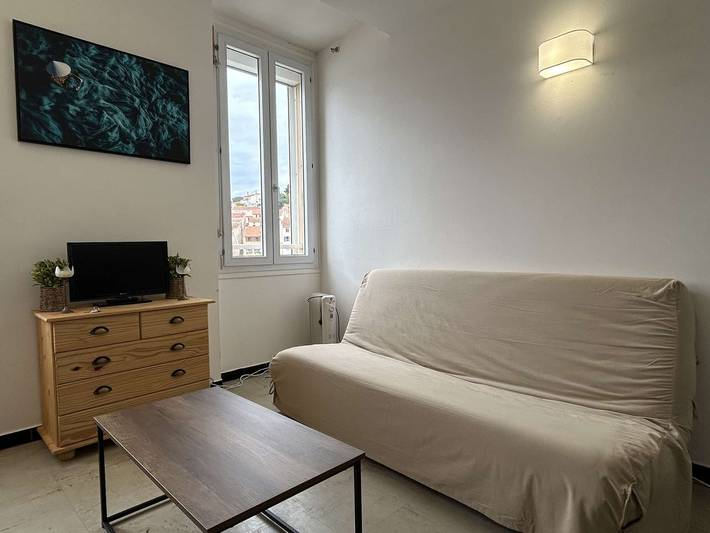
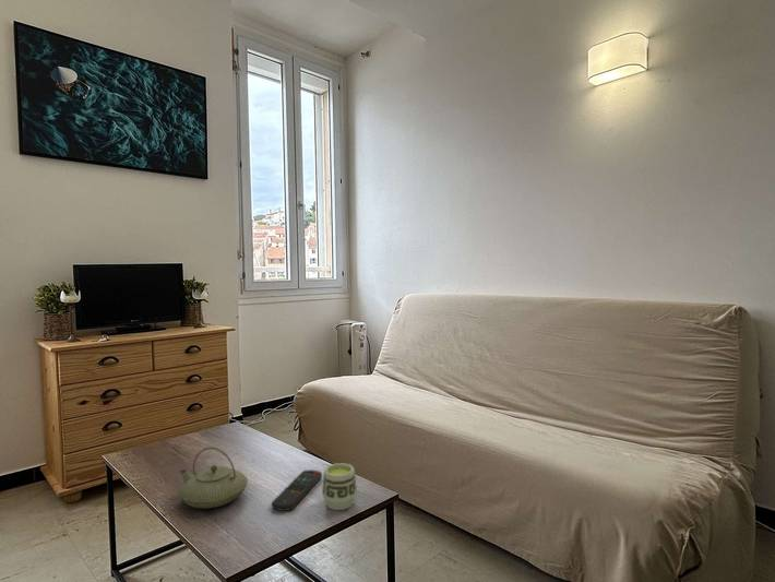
+ cup (339, 486)
+ teapot (210, 472)
+ remote control (298, 488)
